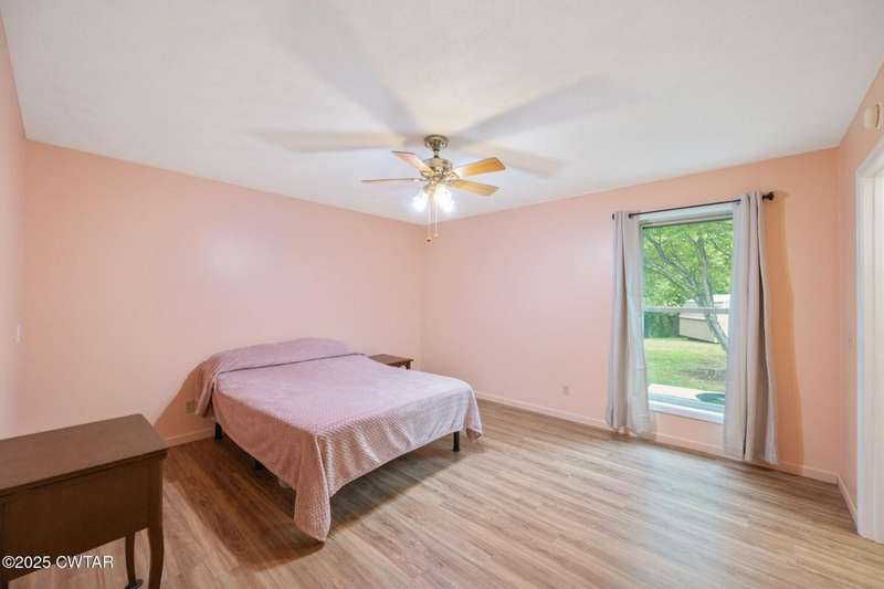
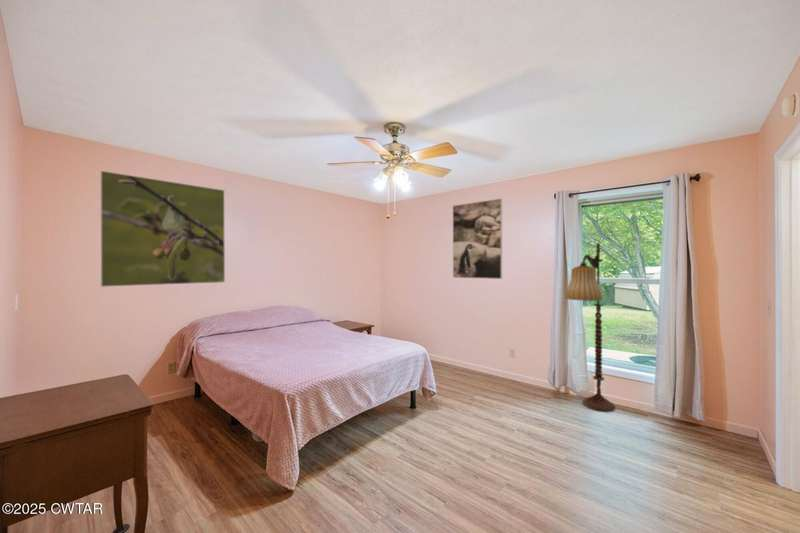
+ floor lamp (595, 328)
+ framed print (476, 240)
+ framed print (169, 233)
